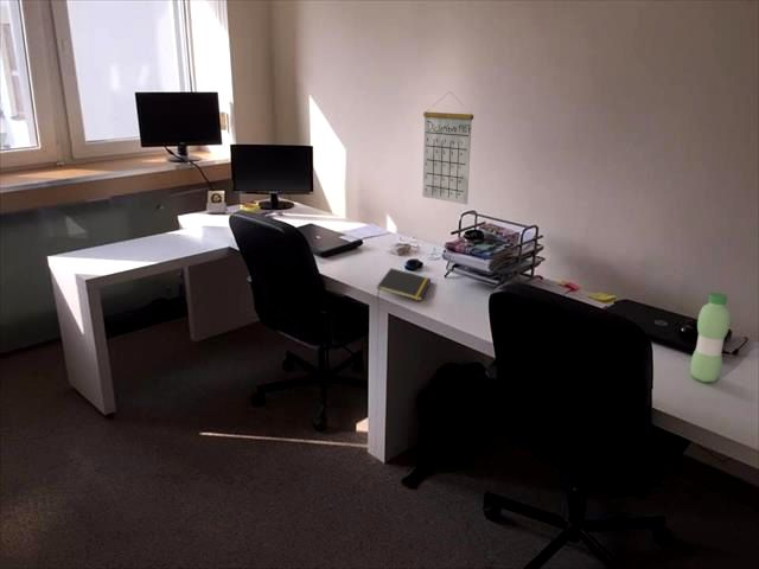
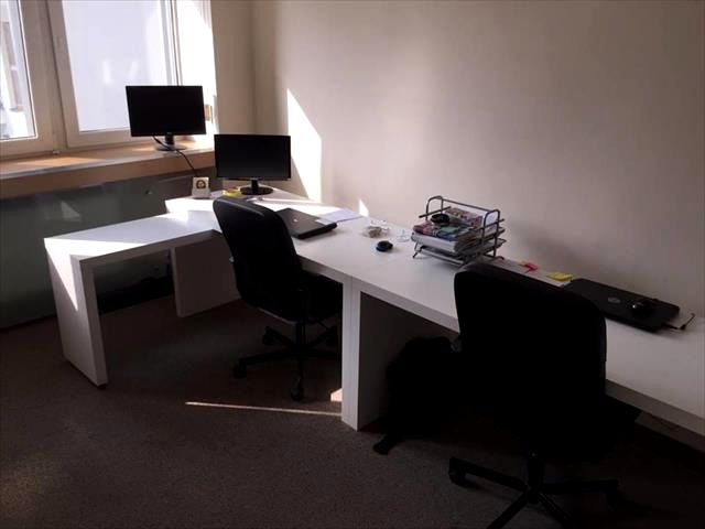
- notepad (404, 283)
- water bottle (710, 337)
- calendar (446, 147)
